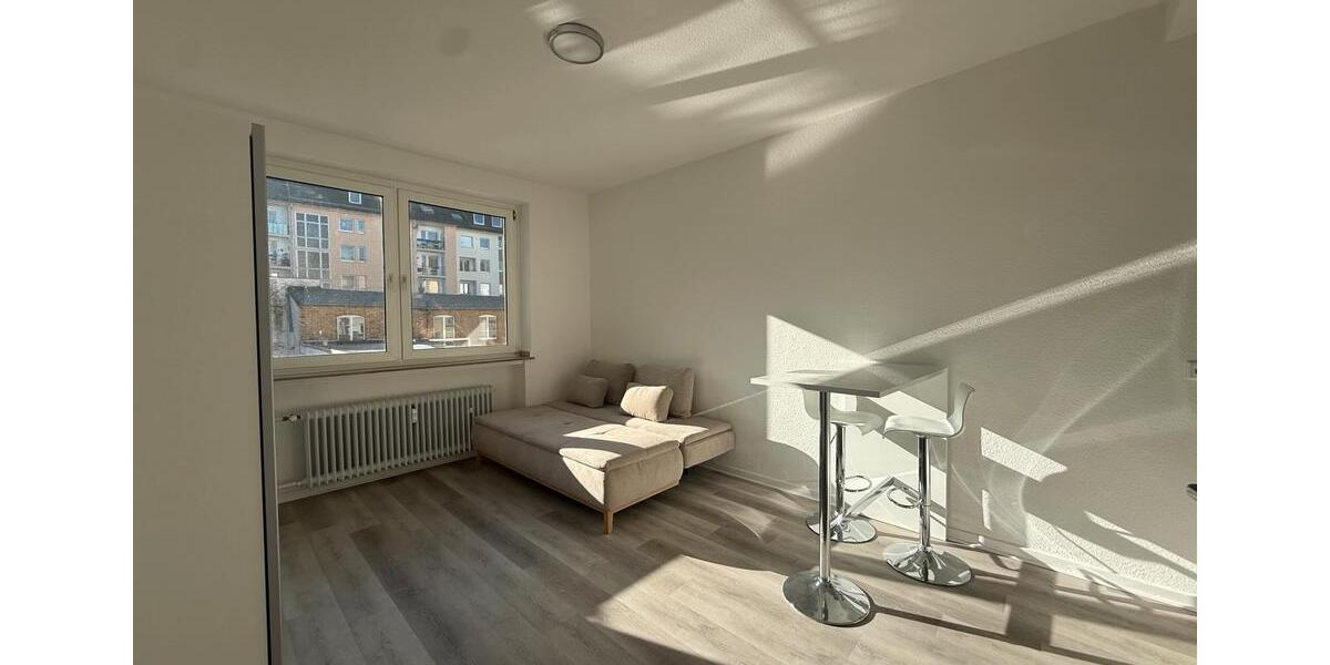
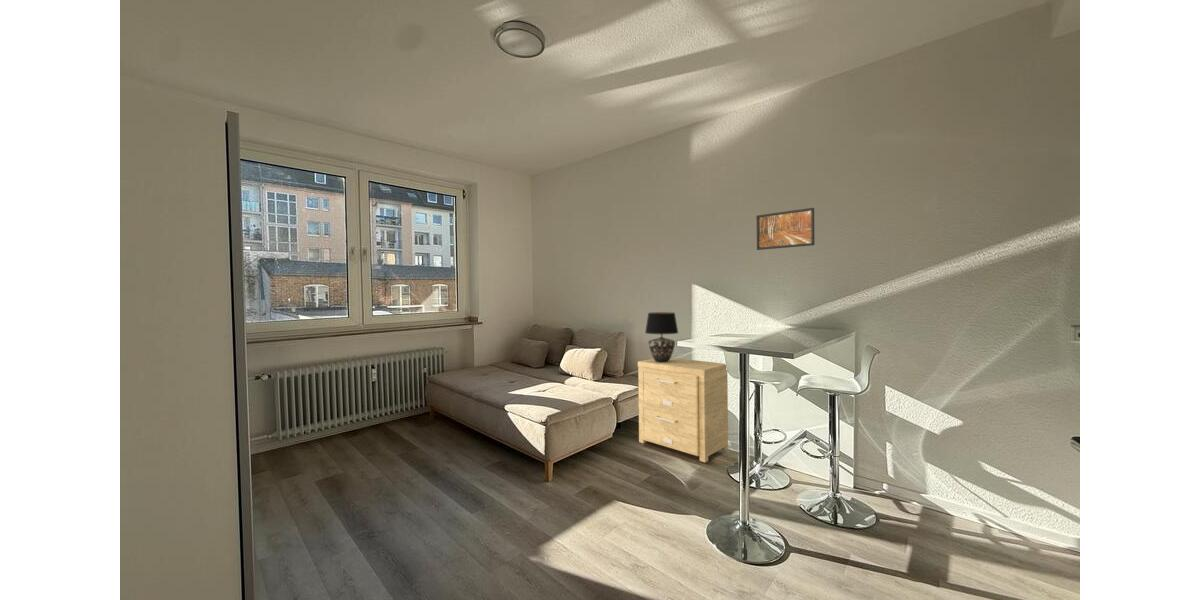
+ side table (680, 404)
+ table lamp (661, 337)
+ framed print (784, 229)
